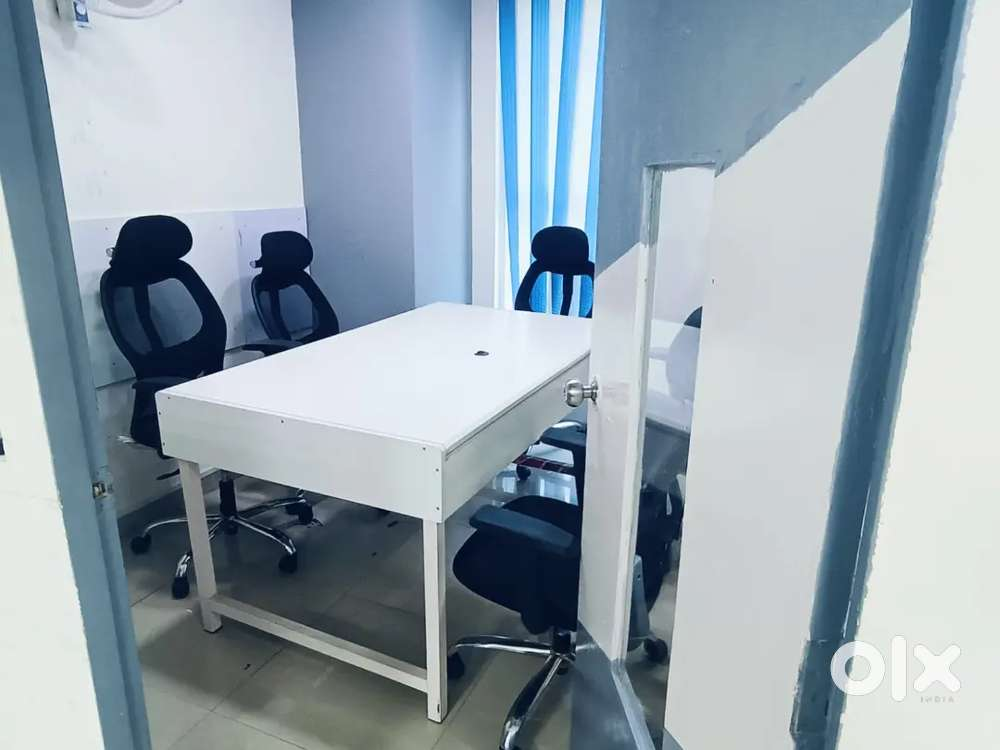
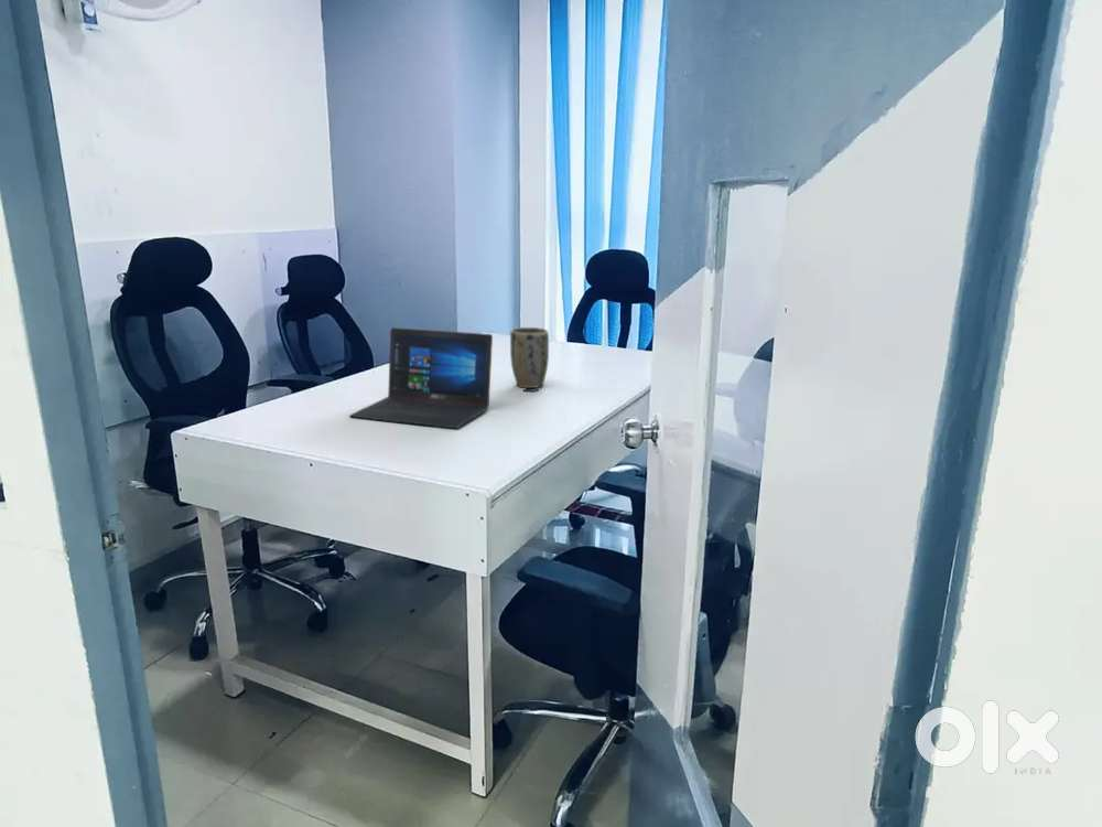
+ laptop (422, 375)
+ plant pot (529, 357)
